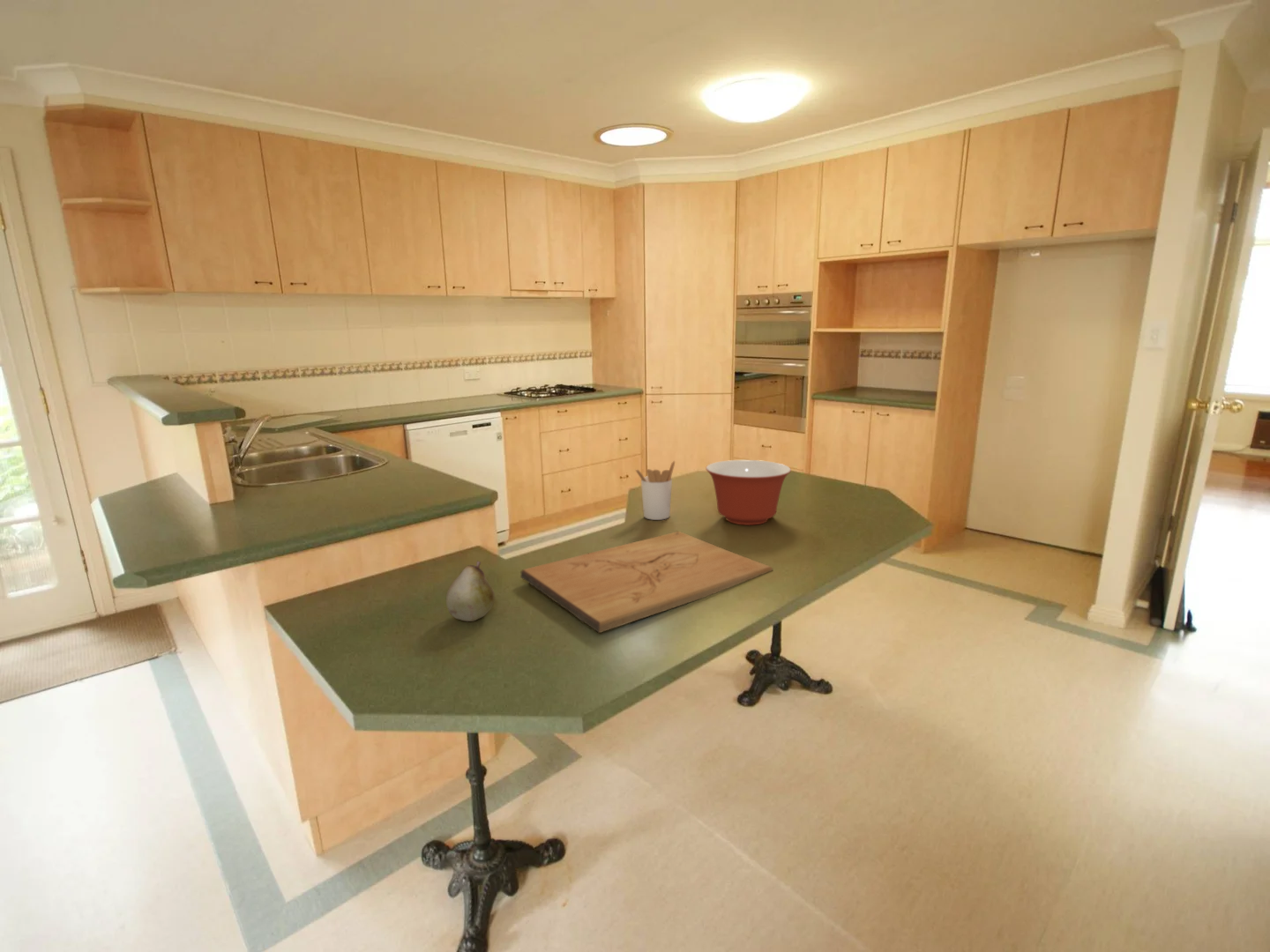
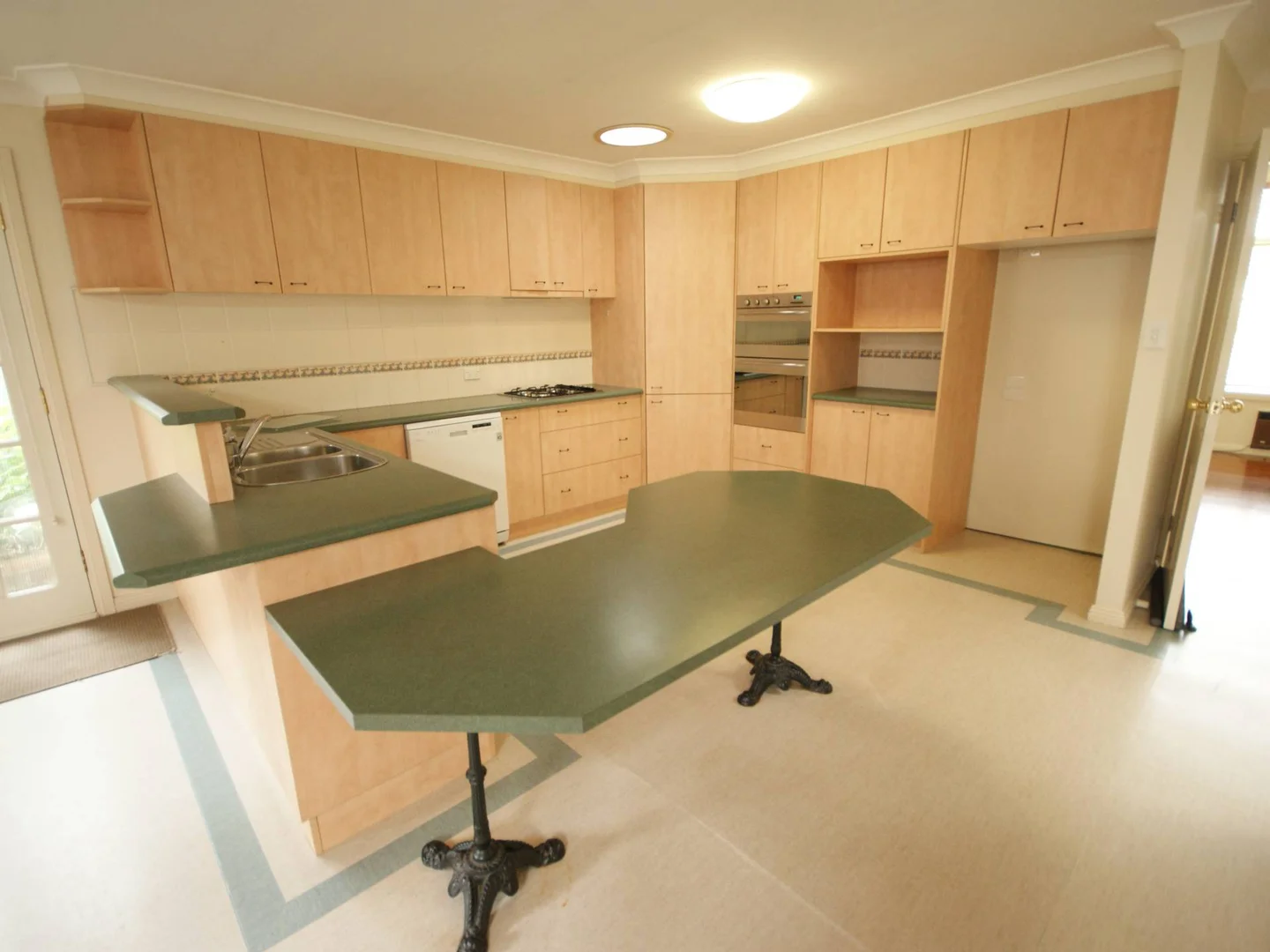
- fruit (469, 591)
- utensil holder (657, 490)
- cutting board (646, 571)
- mixing bowl (747, 494)
